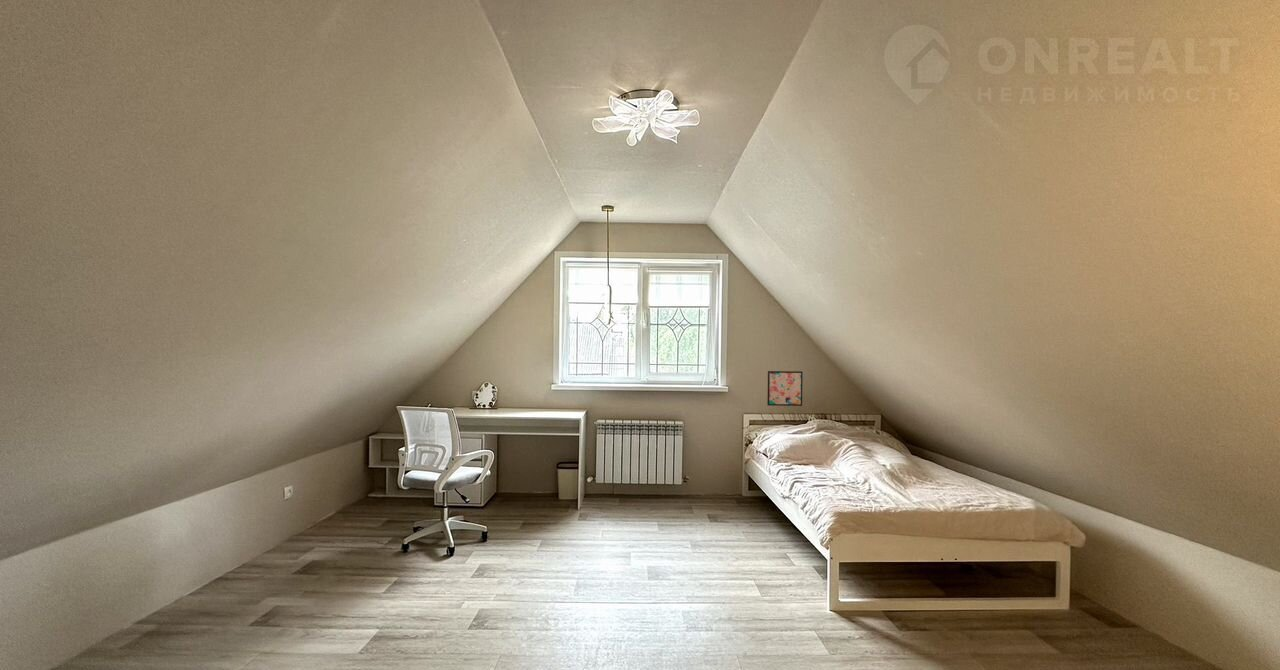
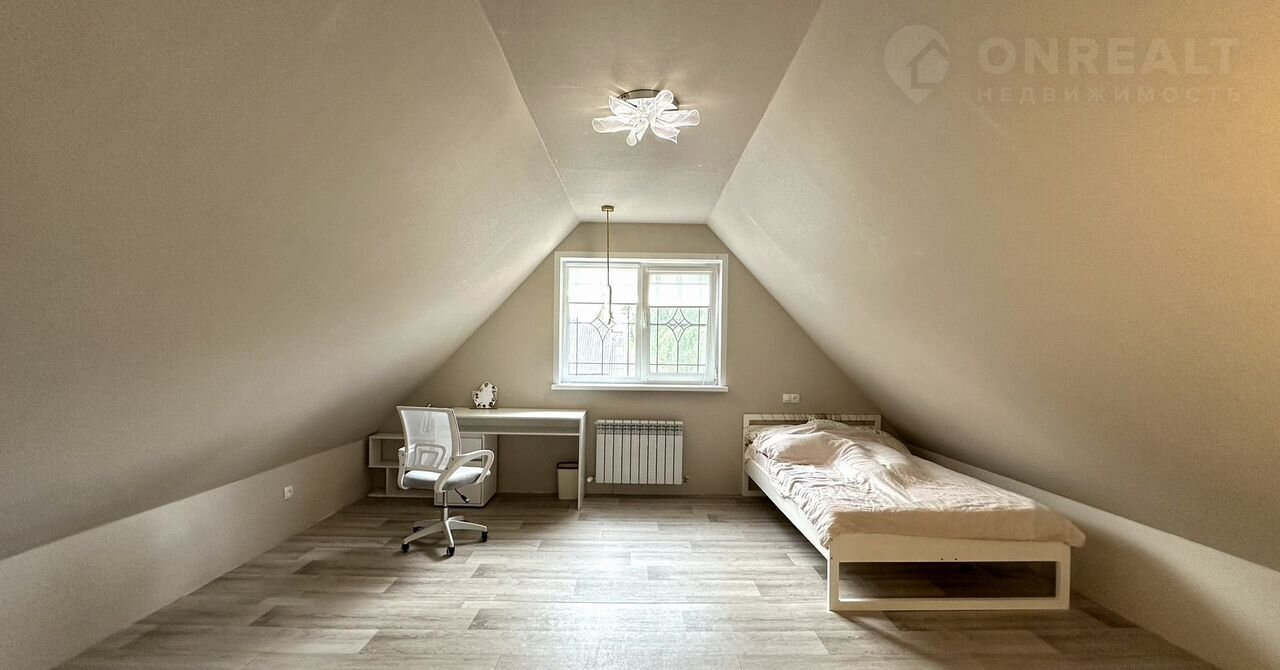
- wall art (785, 388)
